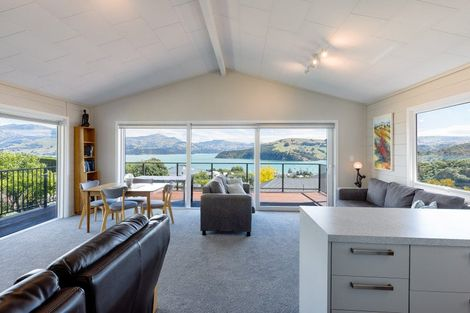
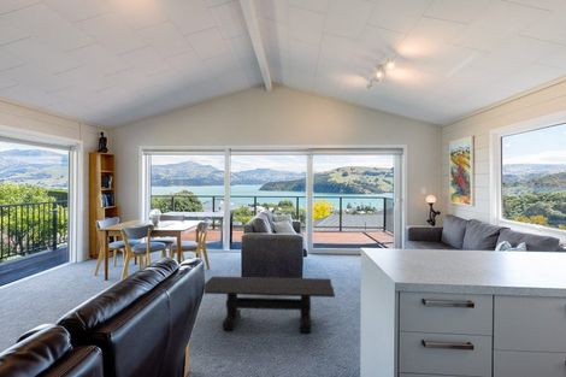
+ coffee table (267, 304)
